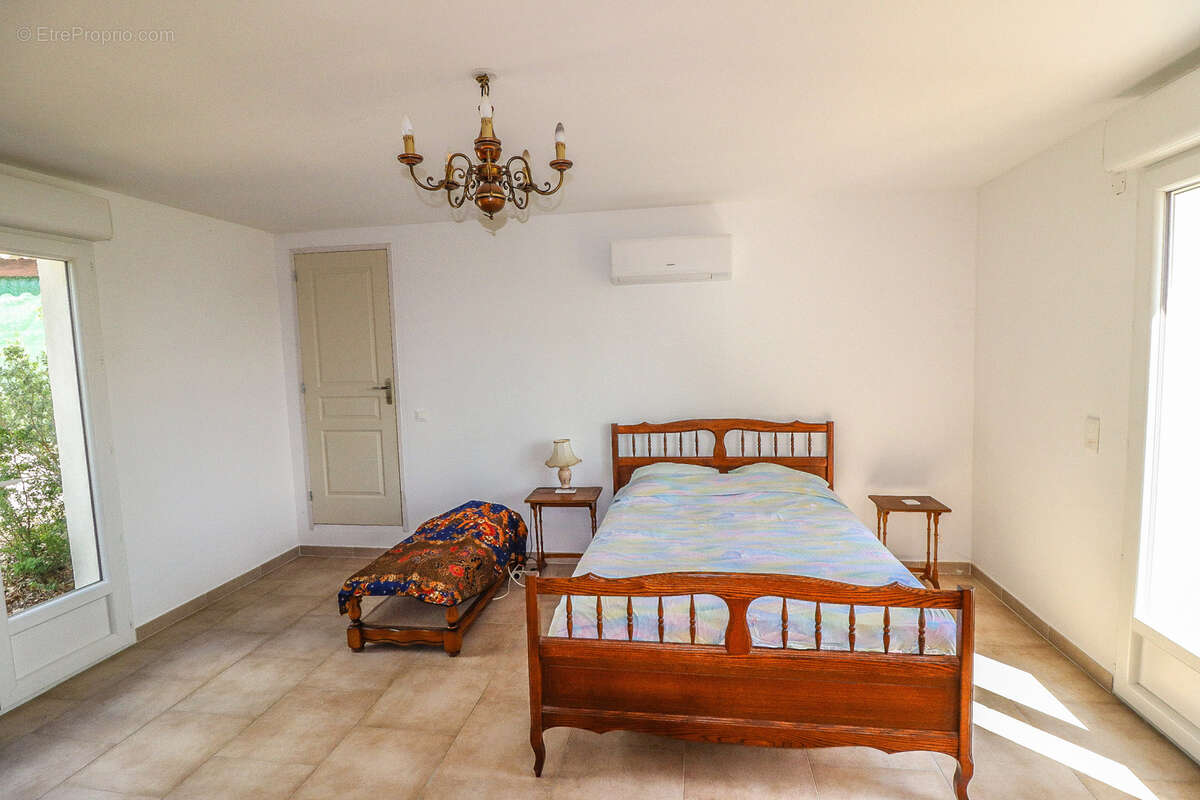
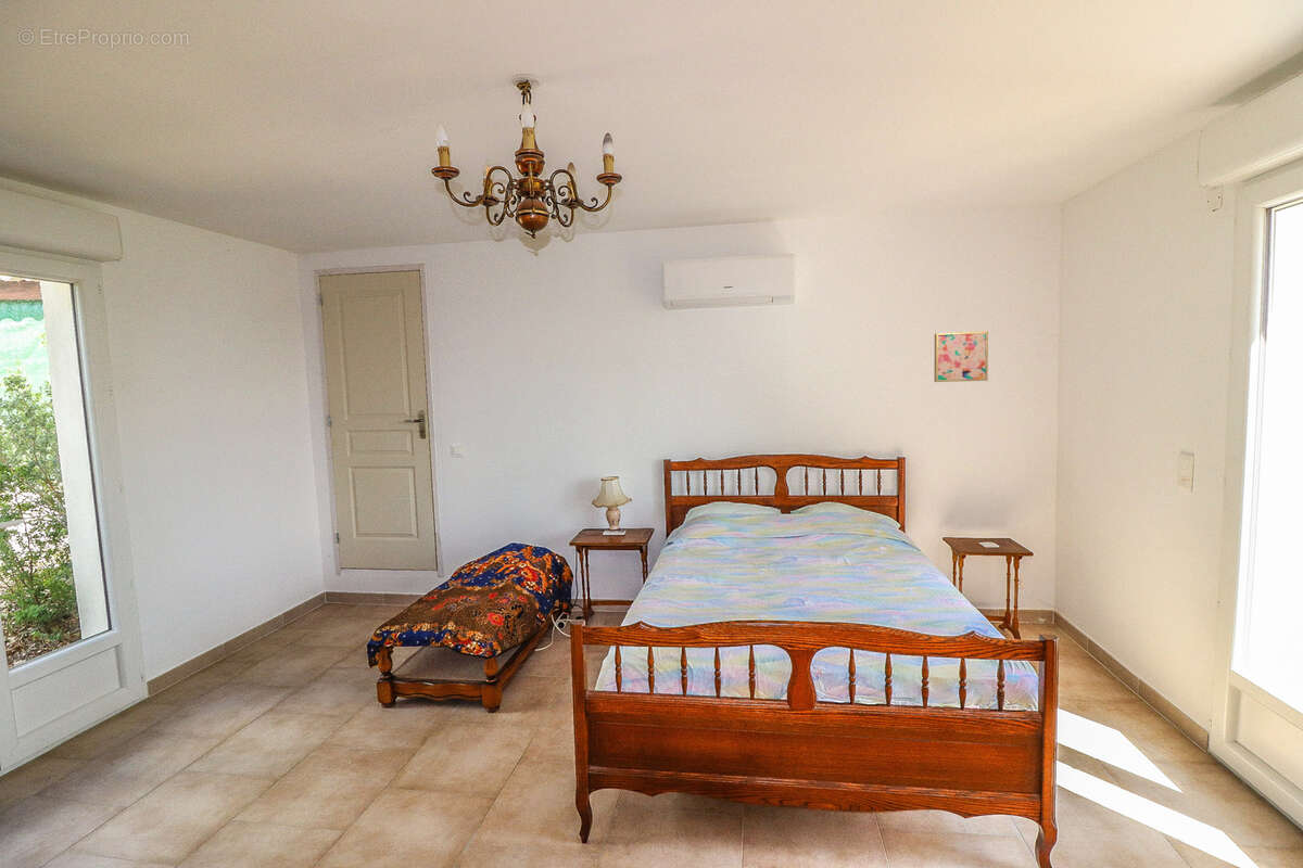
+ wall art (960, 357)
